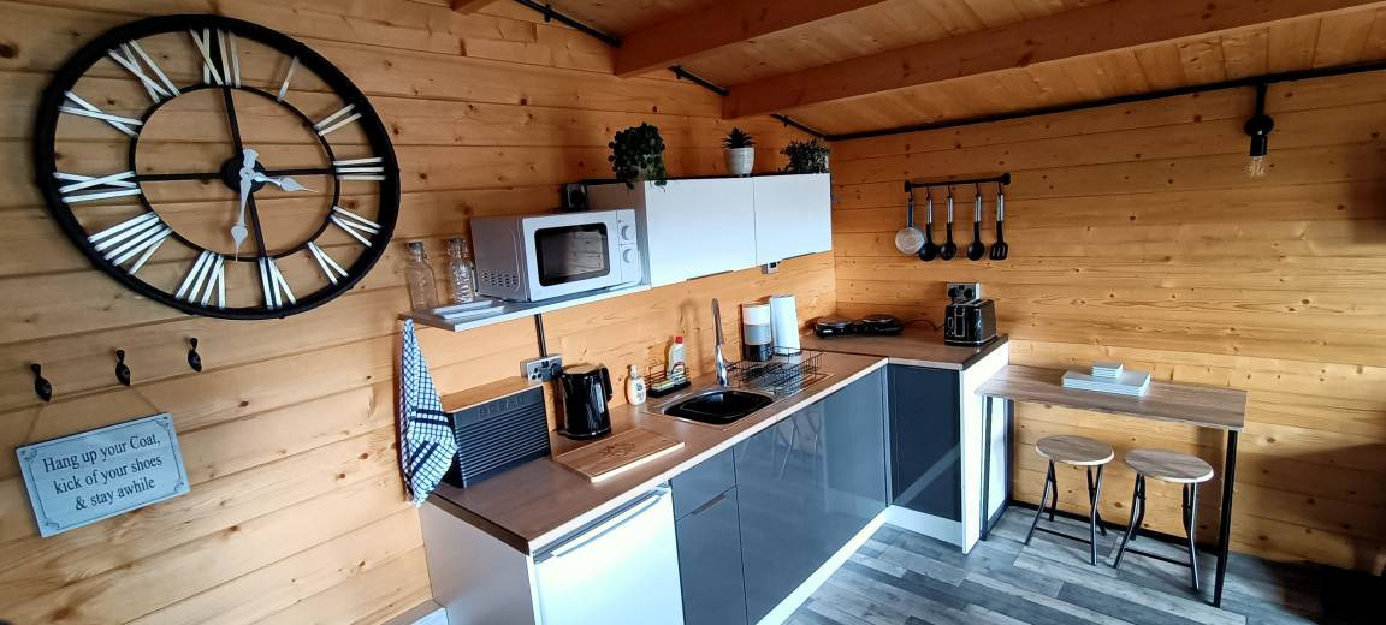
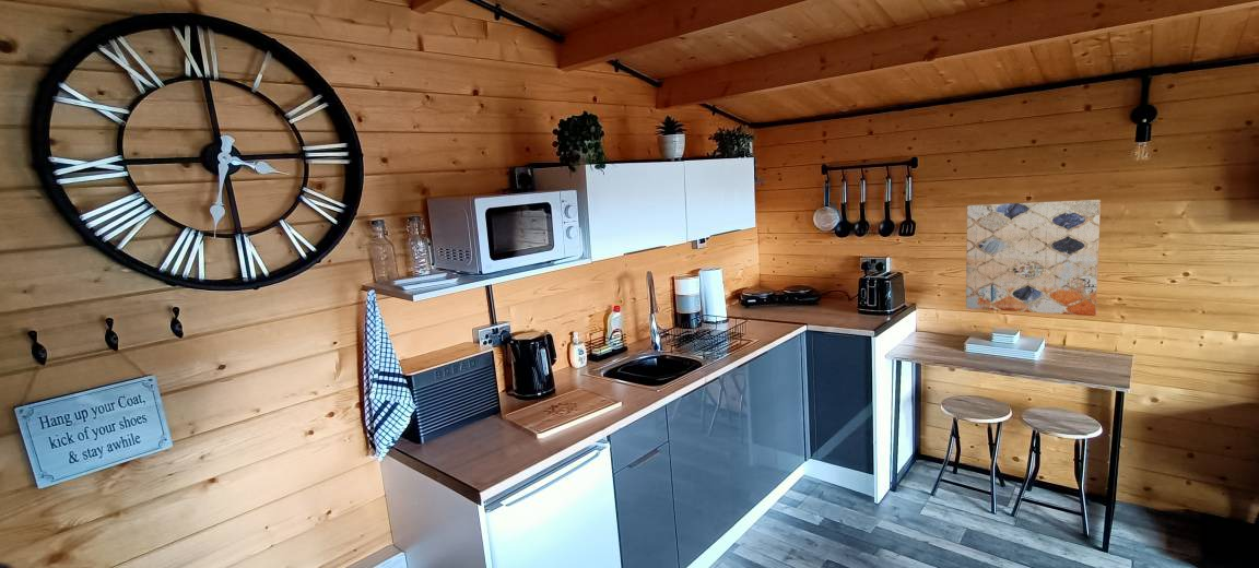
+ wall art (1028, 257)
